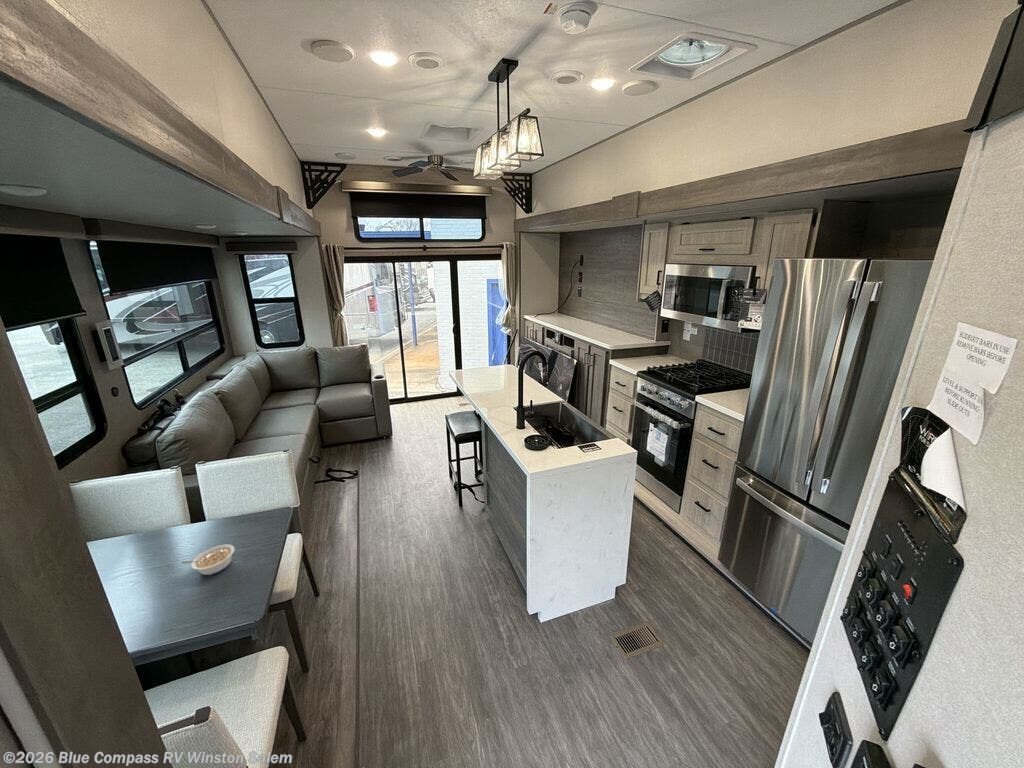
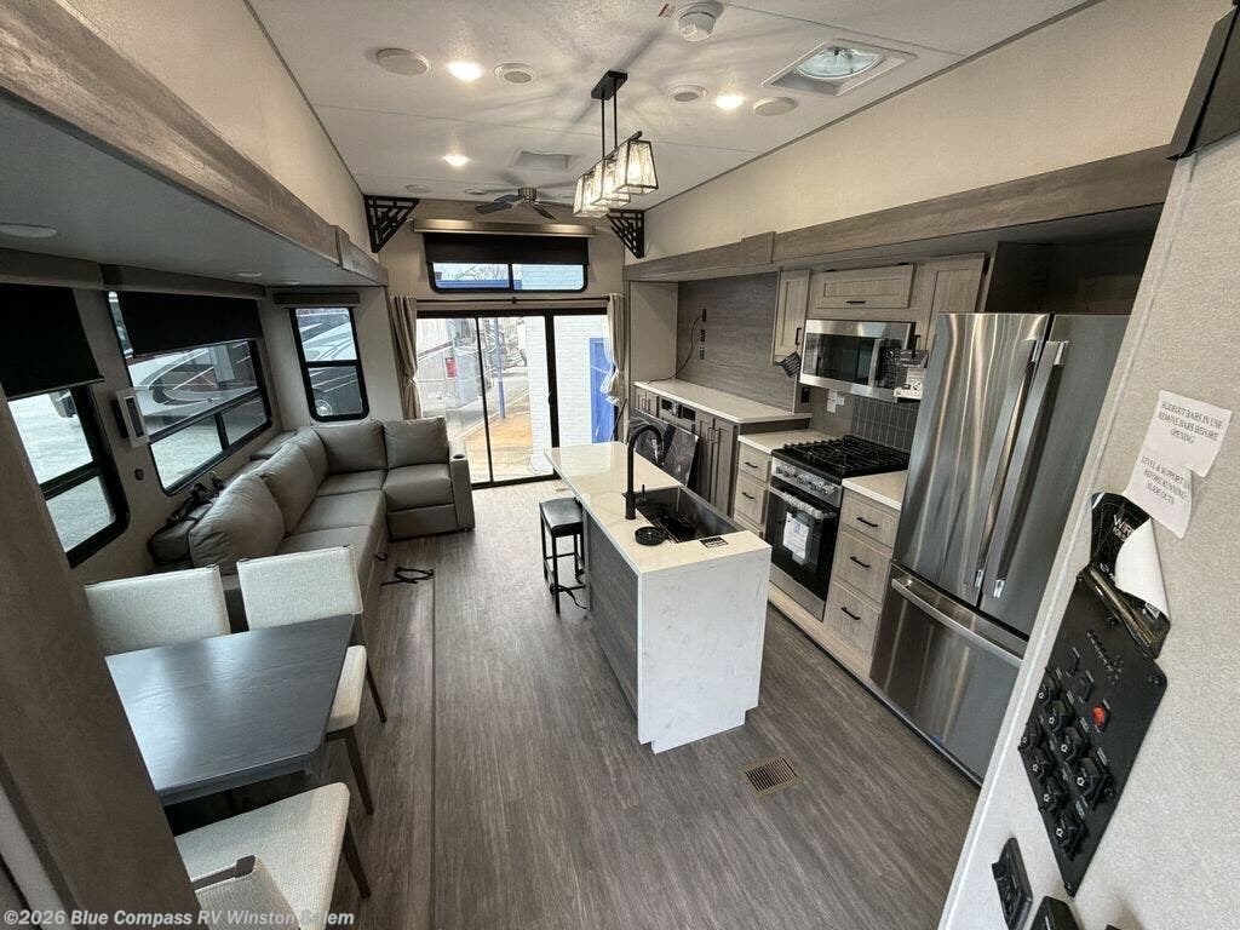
- legume (212, 561)
